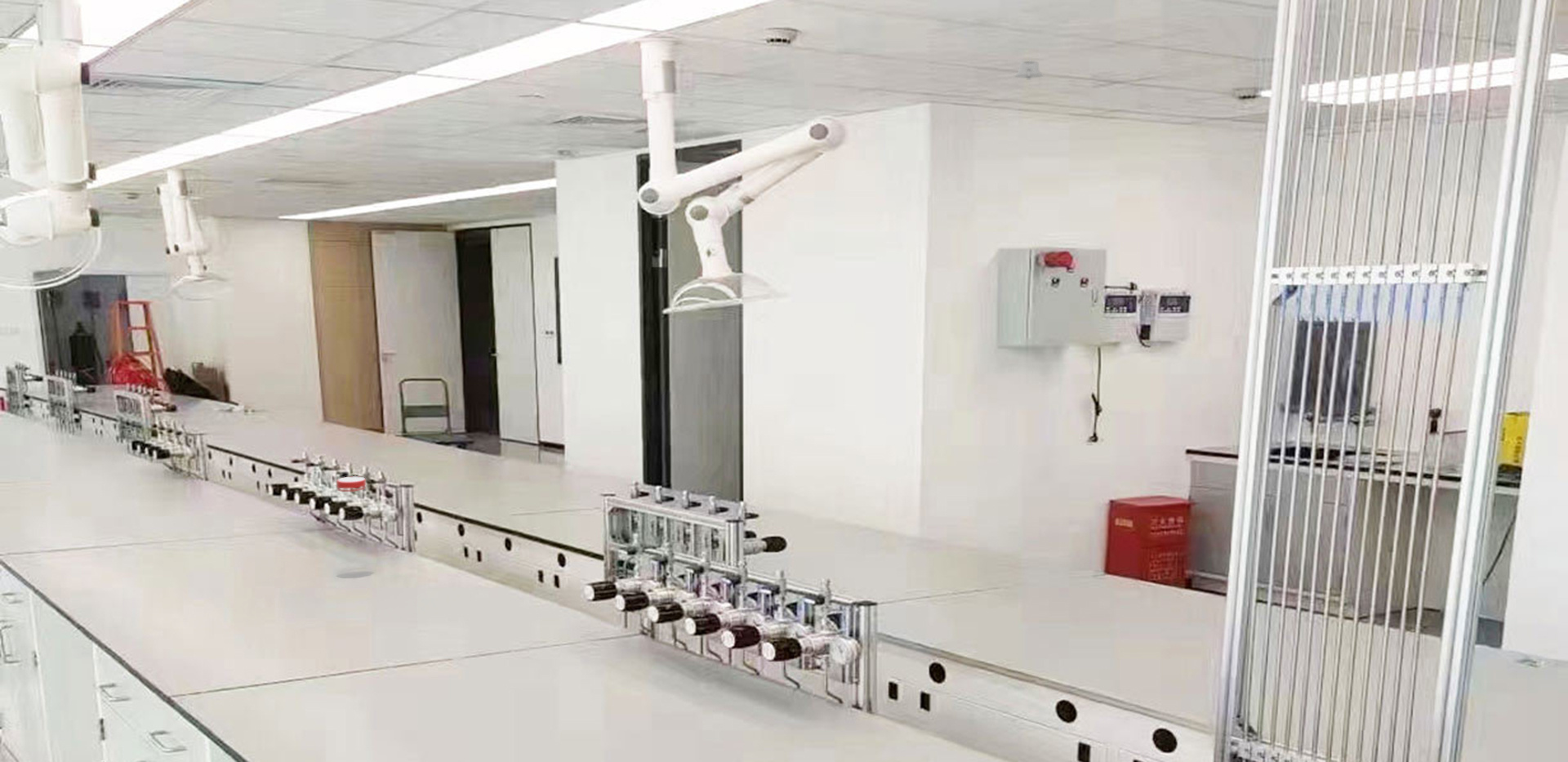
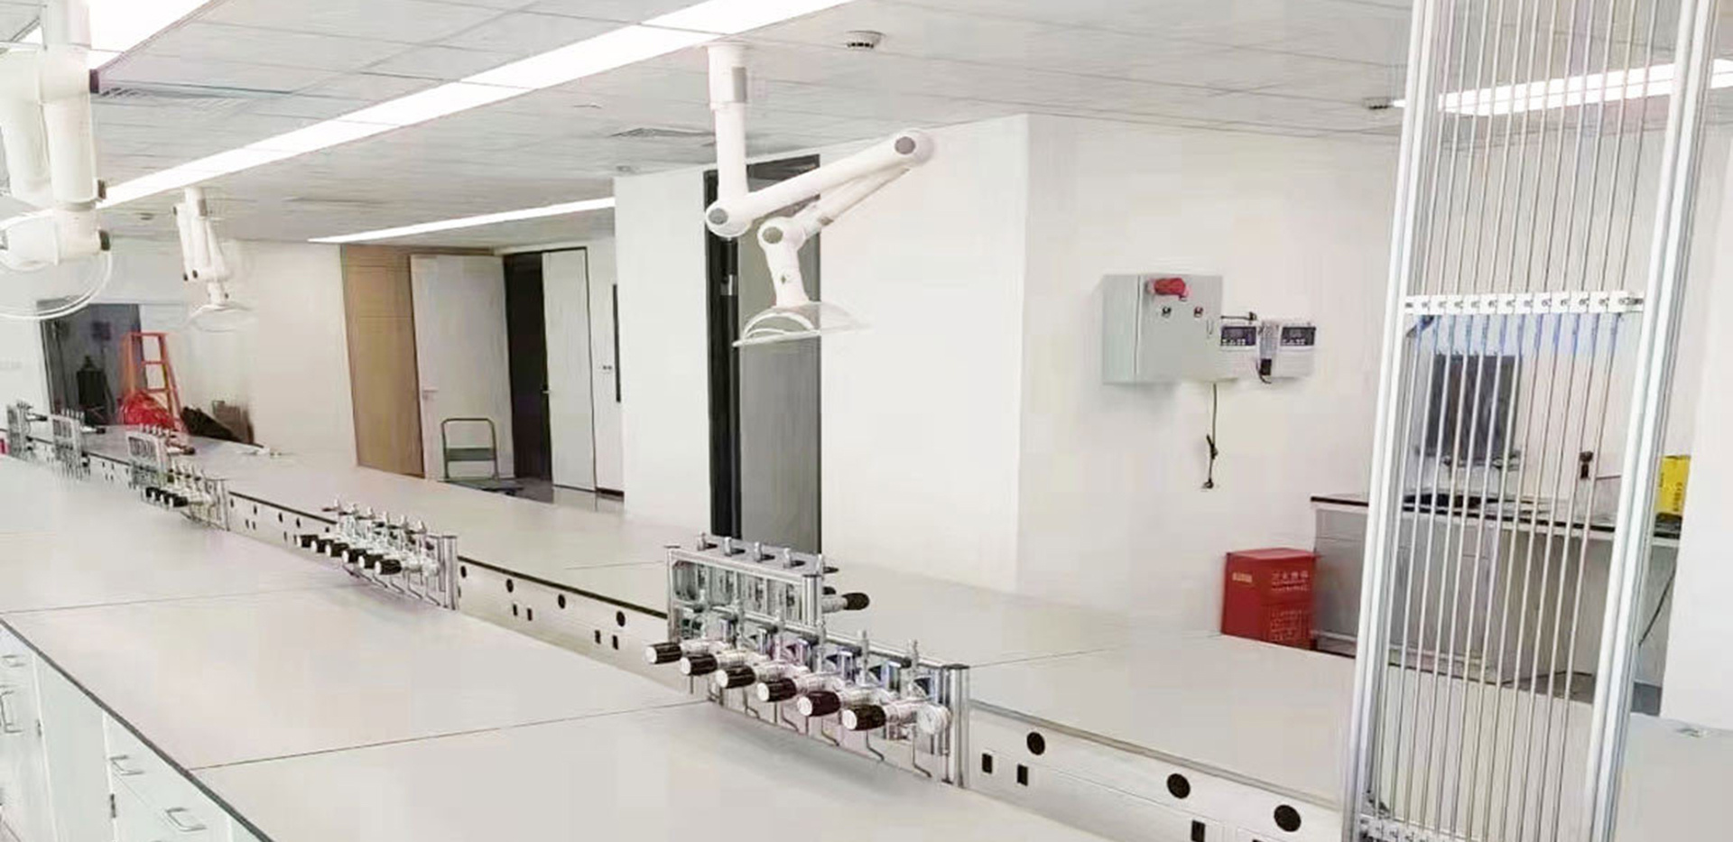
- recessed light (1029, 69)
- bottle (353, 491)
